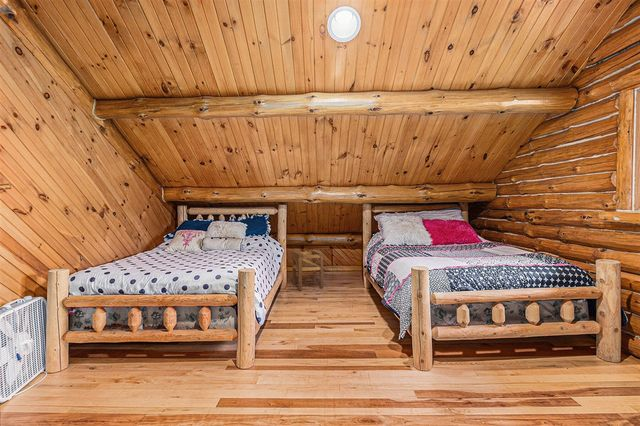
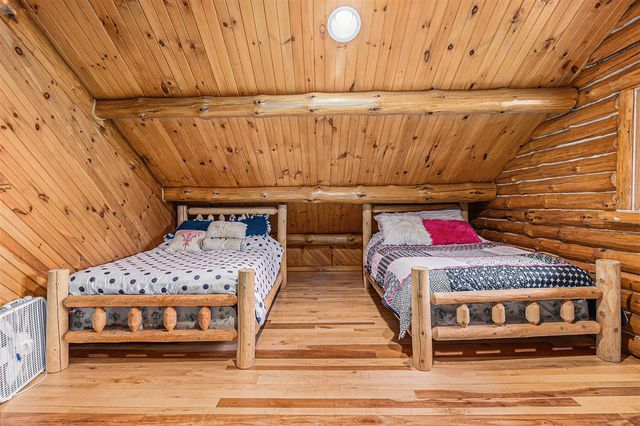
- stool (307, 269)
